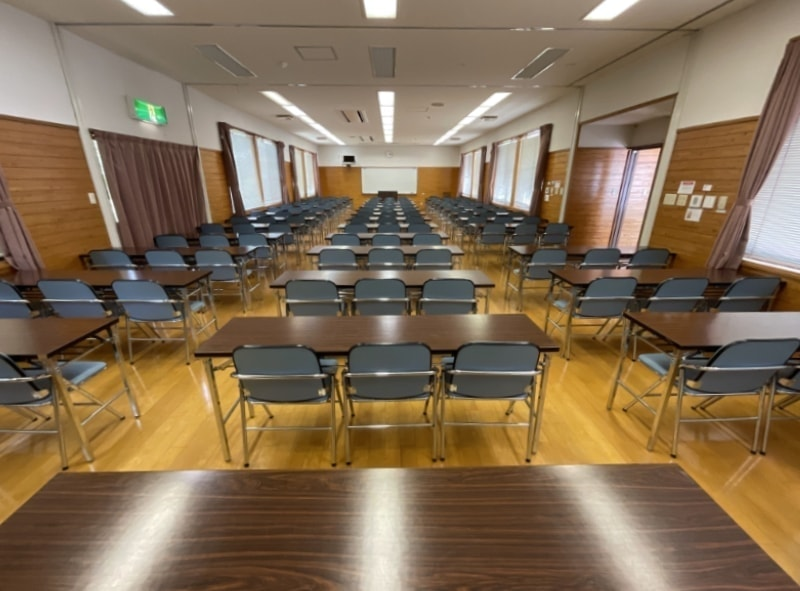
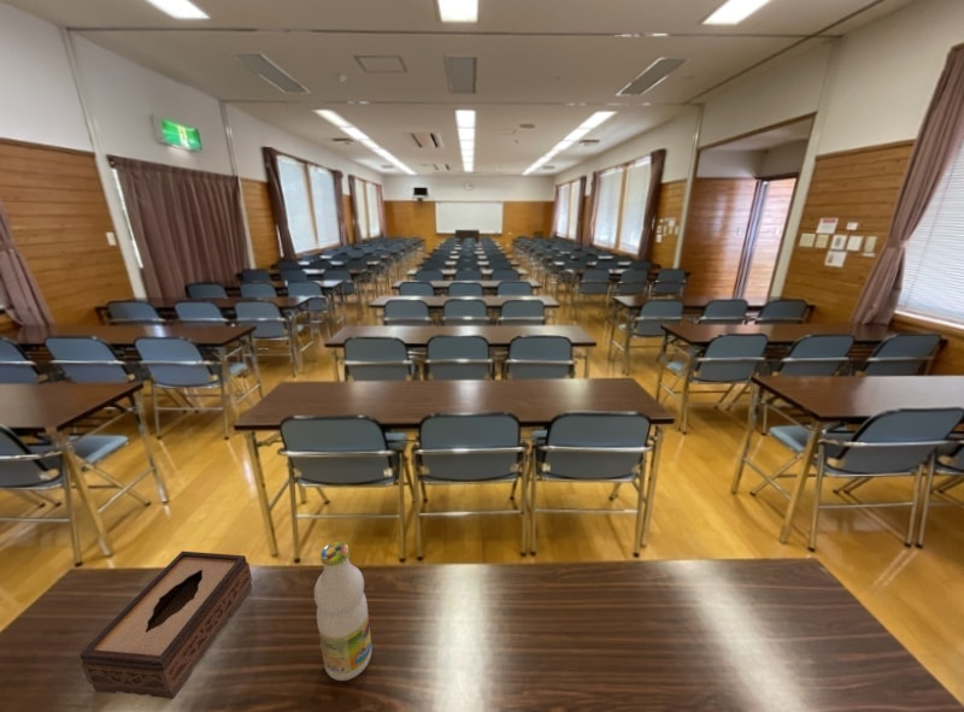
+ bottle (341, 607)
+ tissue box (177, 616)
